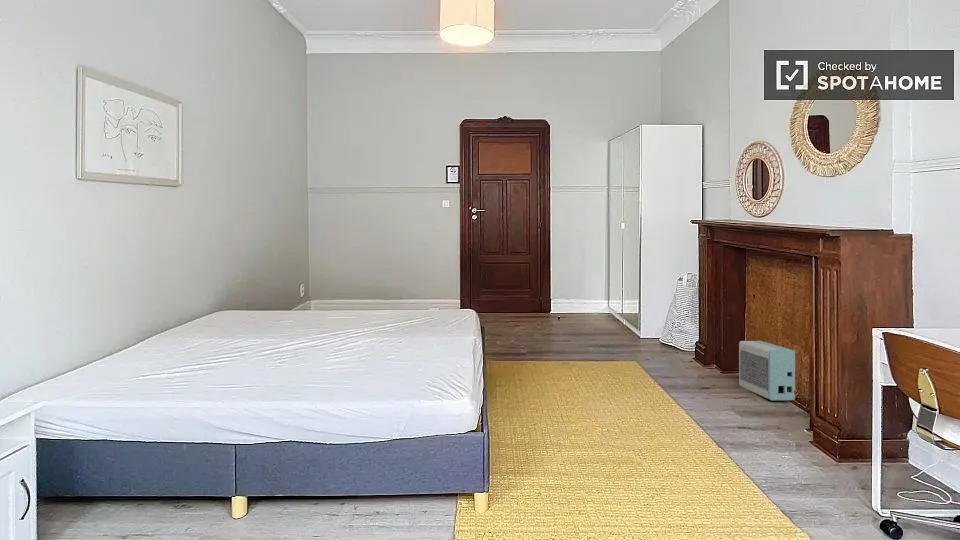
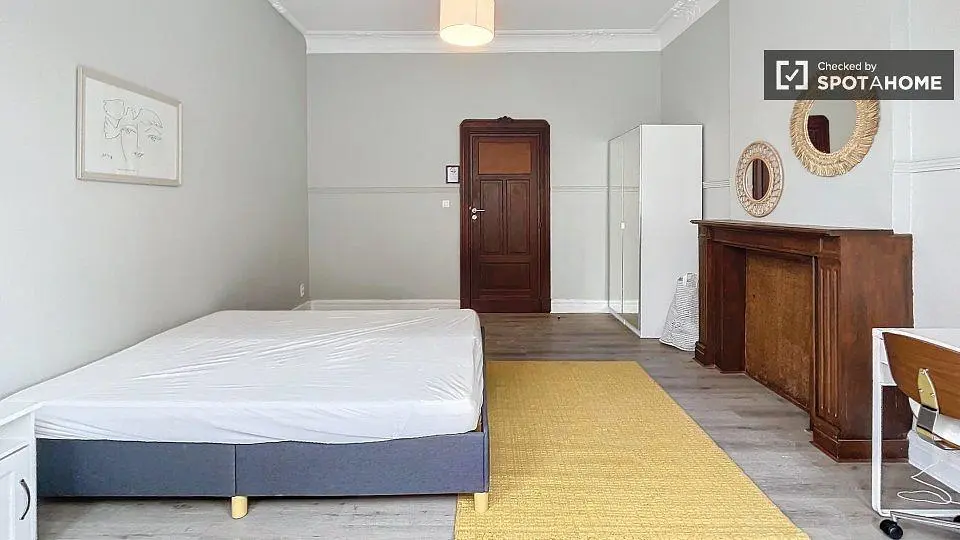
- air purifier (765, 369)
